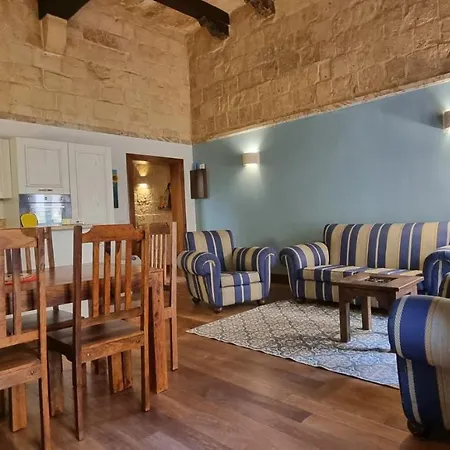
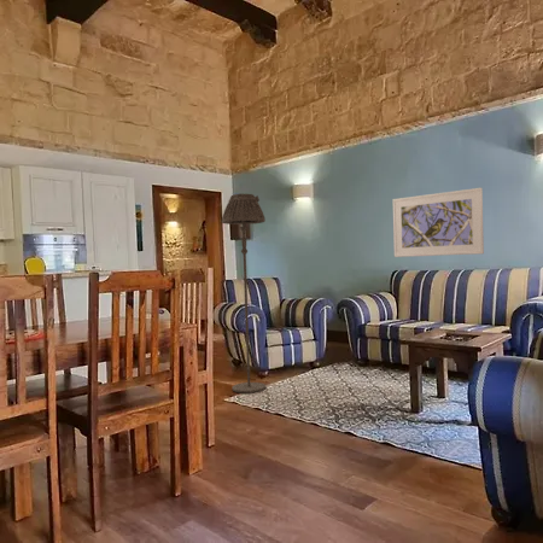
+ floor lamp (245, 292)
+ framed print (434, 224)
